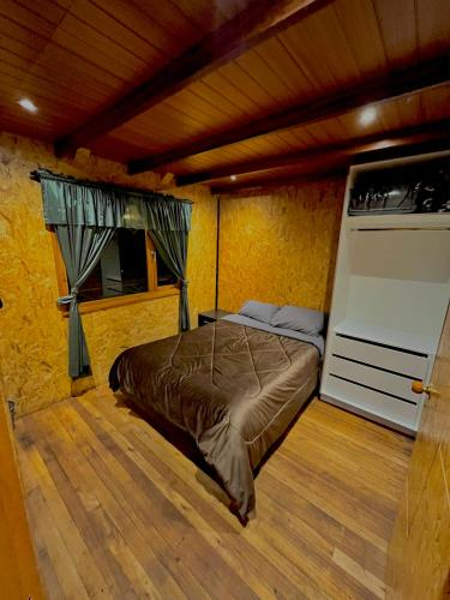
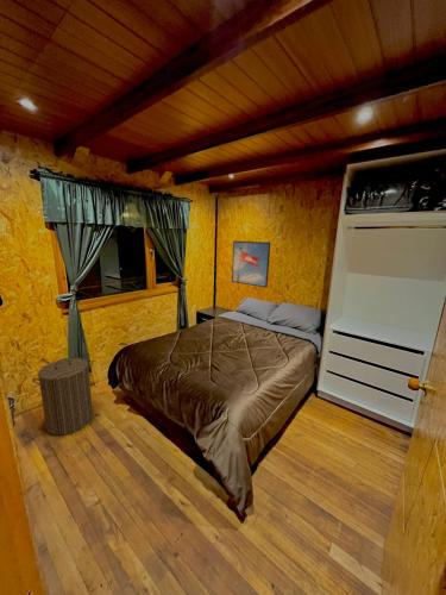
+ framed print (250, 263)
+ laundry hamper (67, 390)
